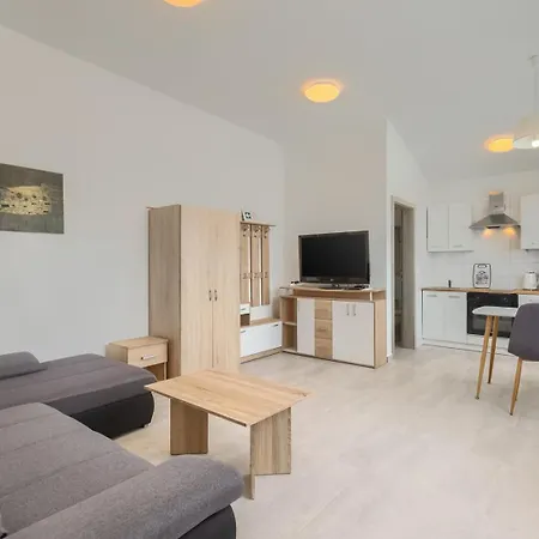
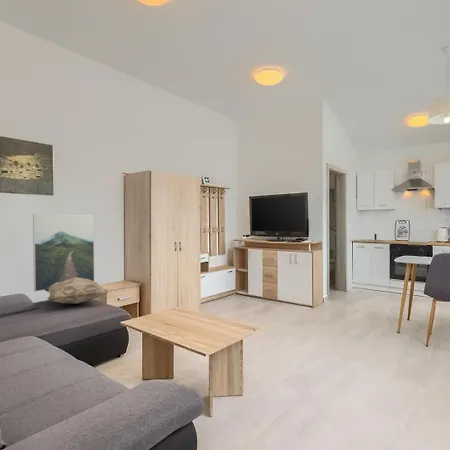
+ decorative pillow (75, 290)
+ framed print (65, 250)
